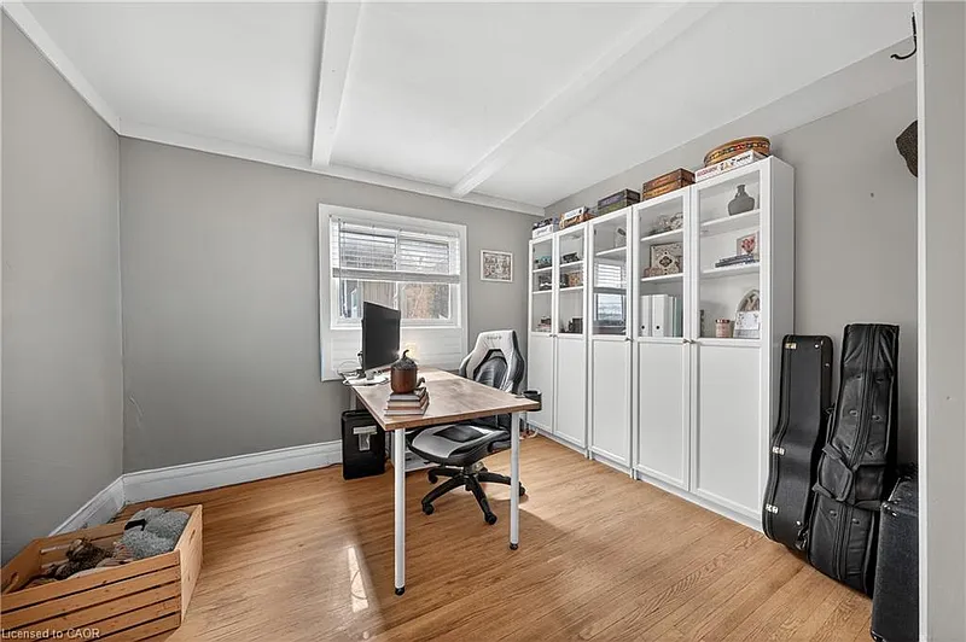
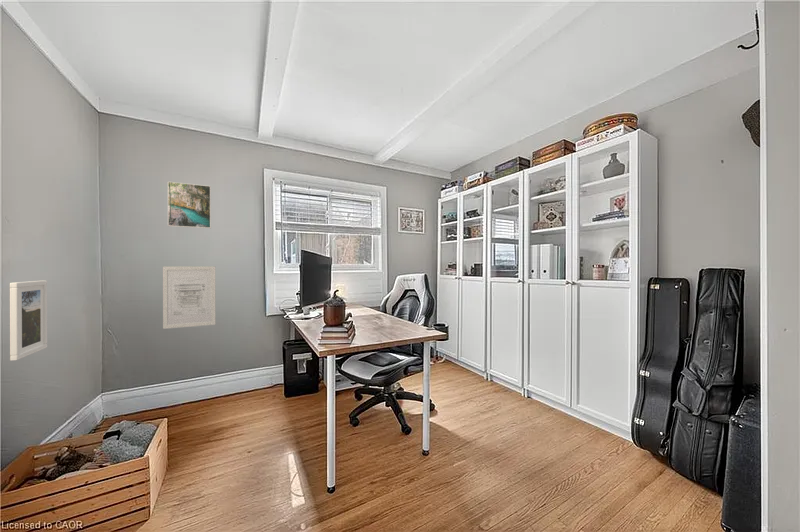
+ wall art (190, 296)
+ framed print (30, 317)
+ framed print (190, 205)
